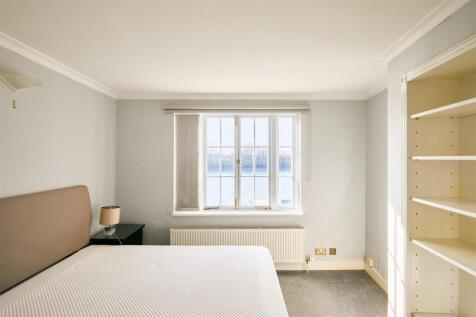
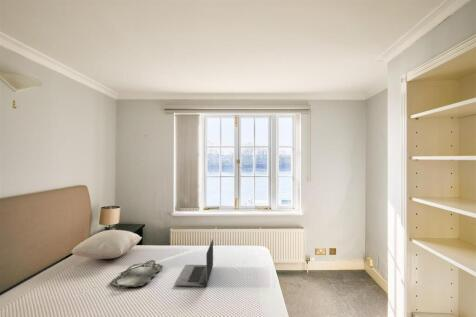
+ laptop computer (195, 265)
+ pillow (109, 243)
+ serving tray (138, 273)
